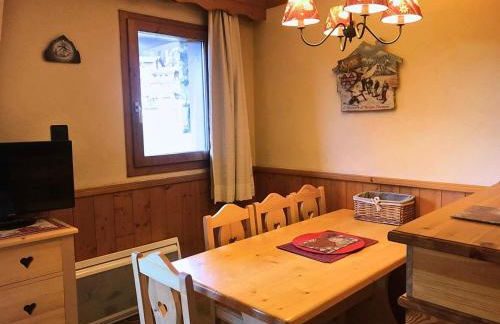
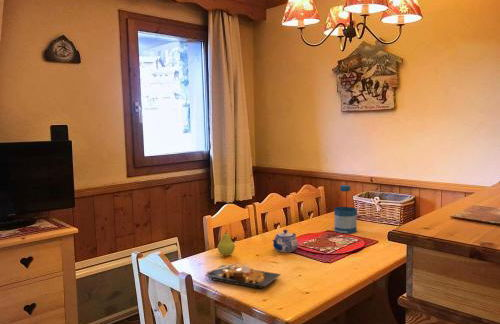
+ teapot (284, 240)
+ bottle (345, 208)
+ fruit (226, 242)
+ plate (243, 270)
